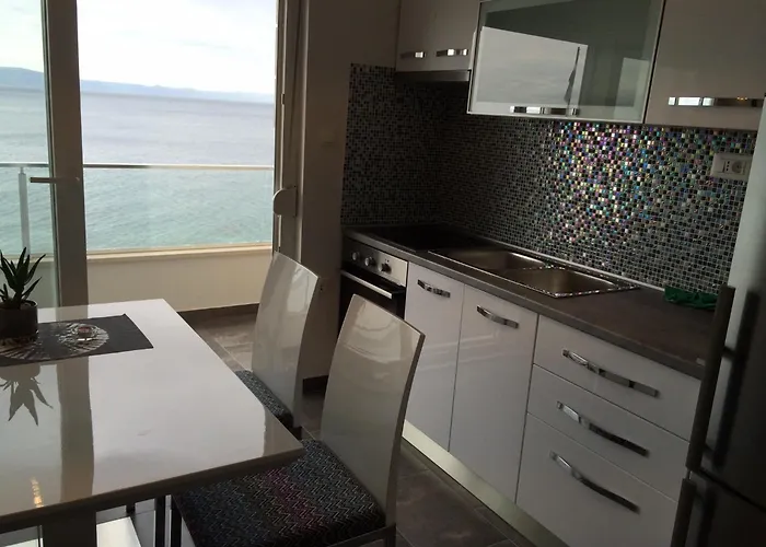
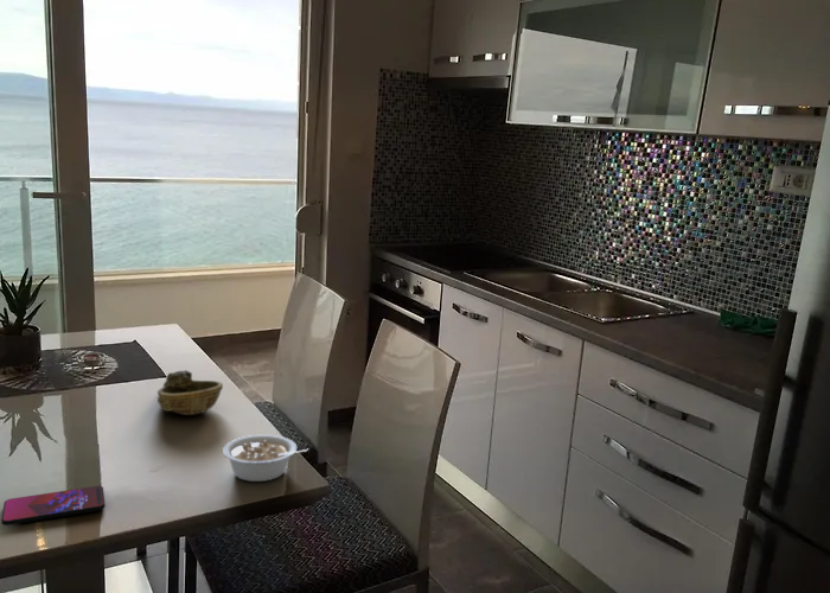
+ legume (262, 457)
+ decorative bowl (183, 389)
+ smartphone (55, 504)
